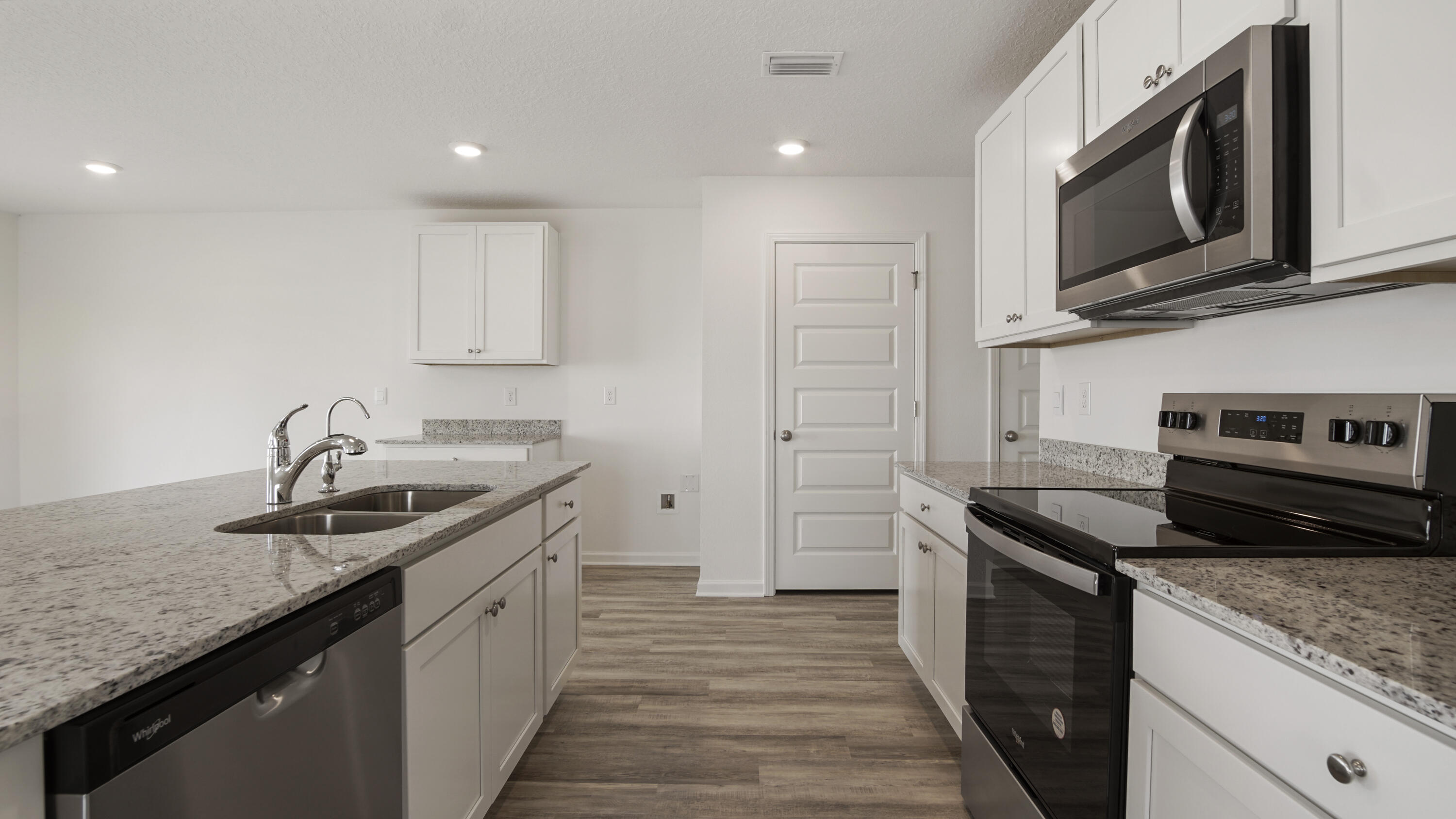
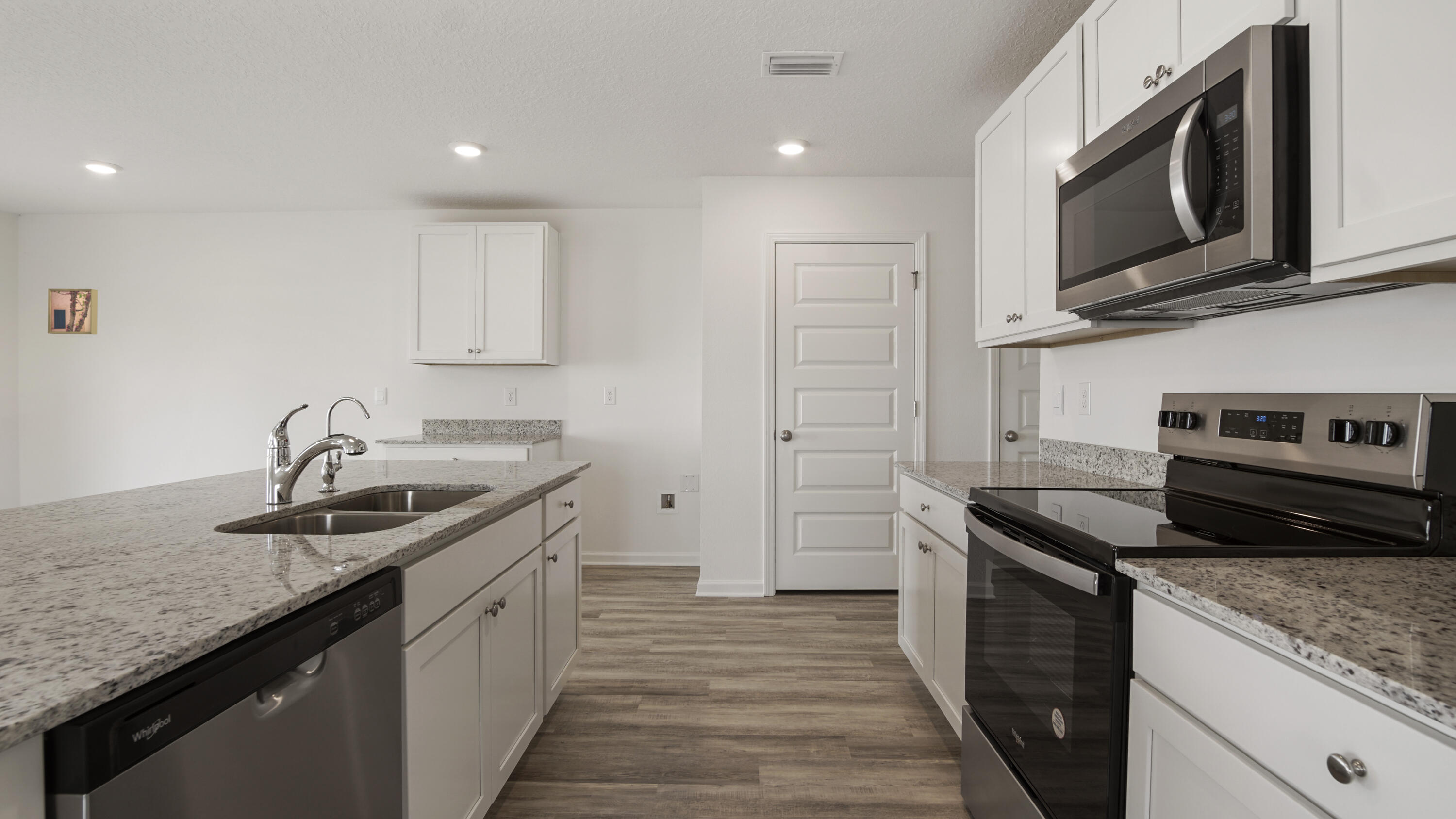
+ wall art (72, 311)
